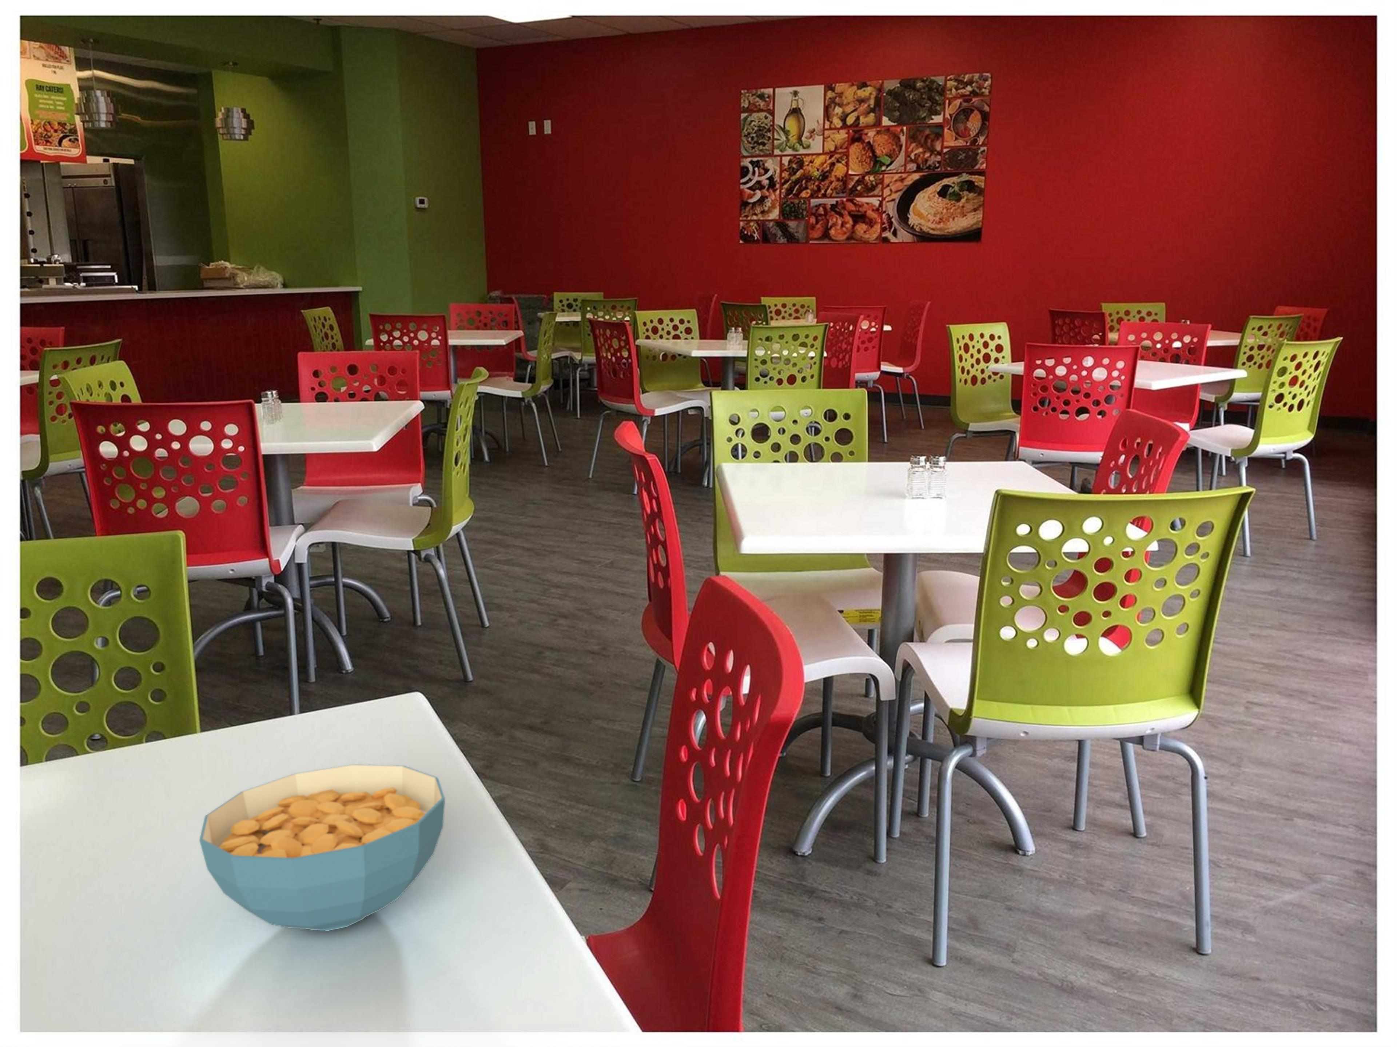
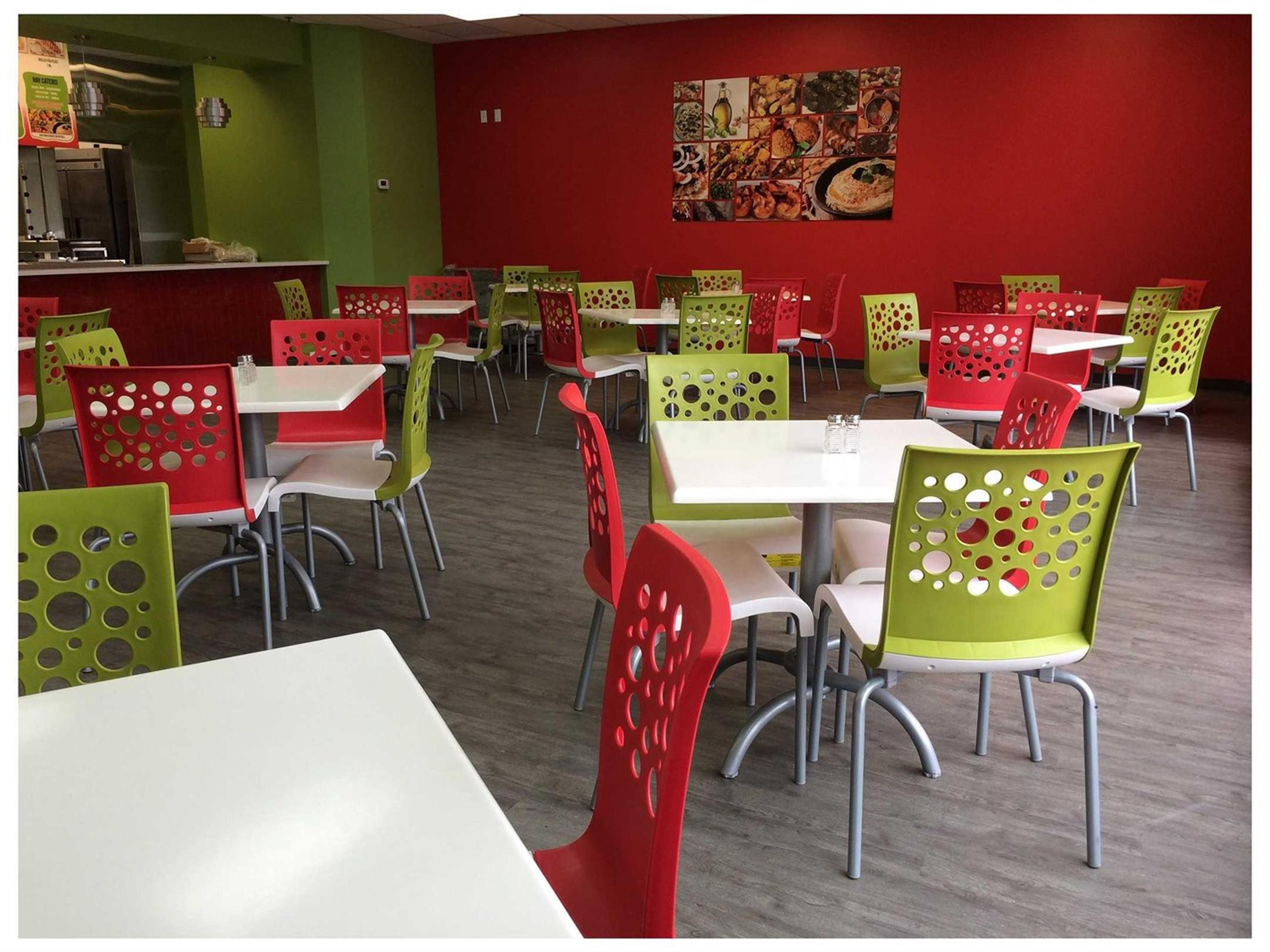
- cereal bowl (331, 860)
